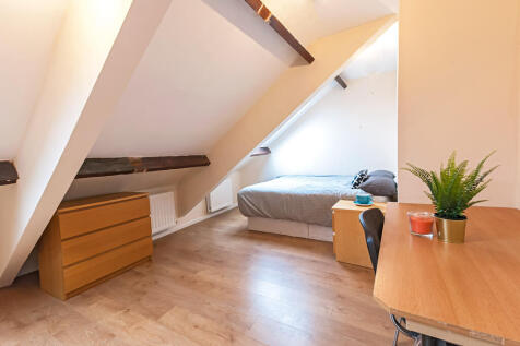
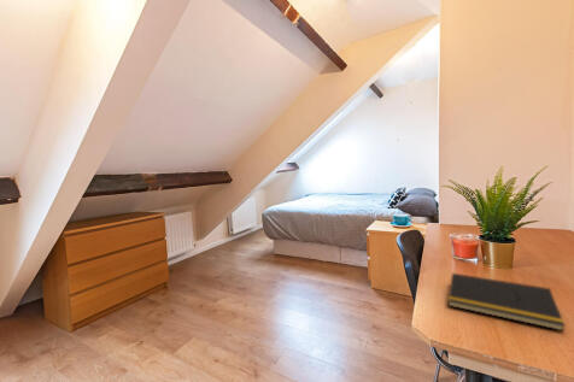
+ notepad (498, 296)
